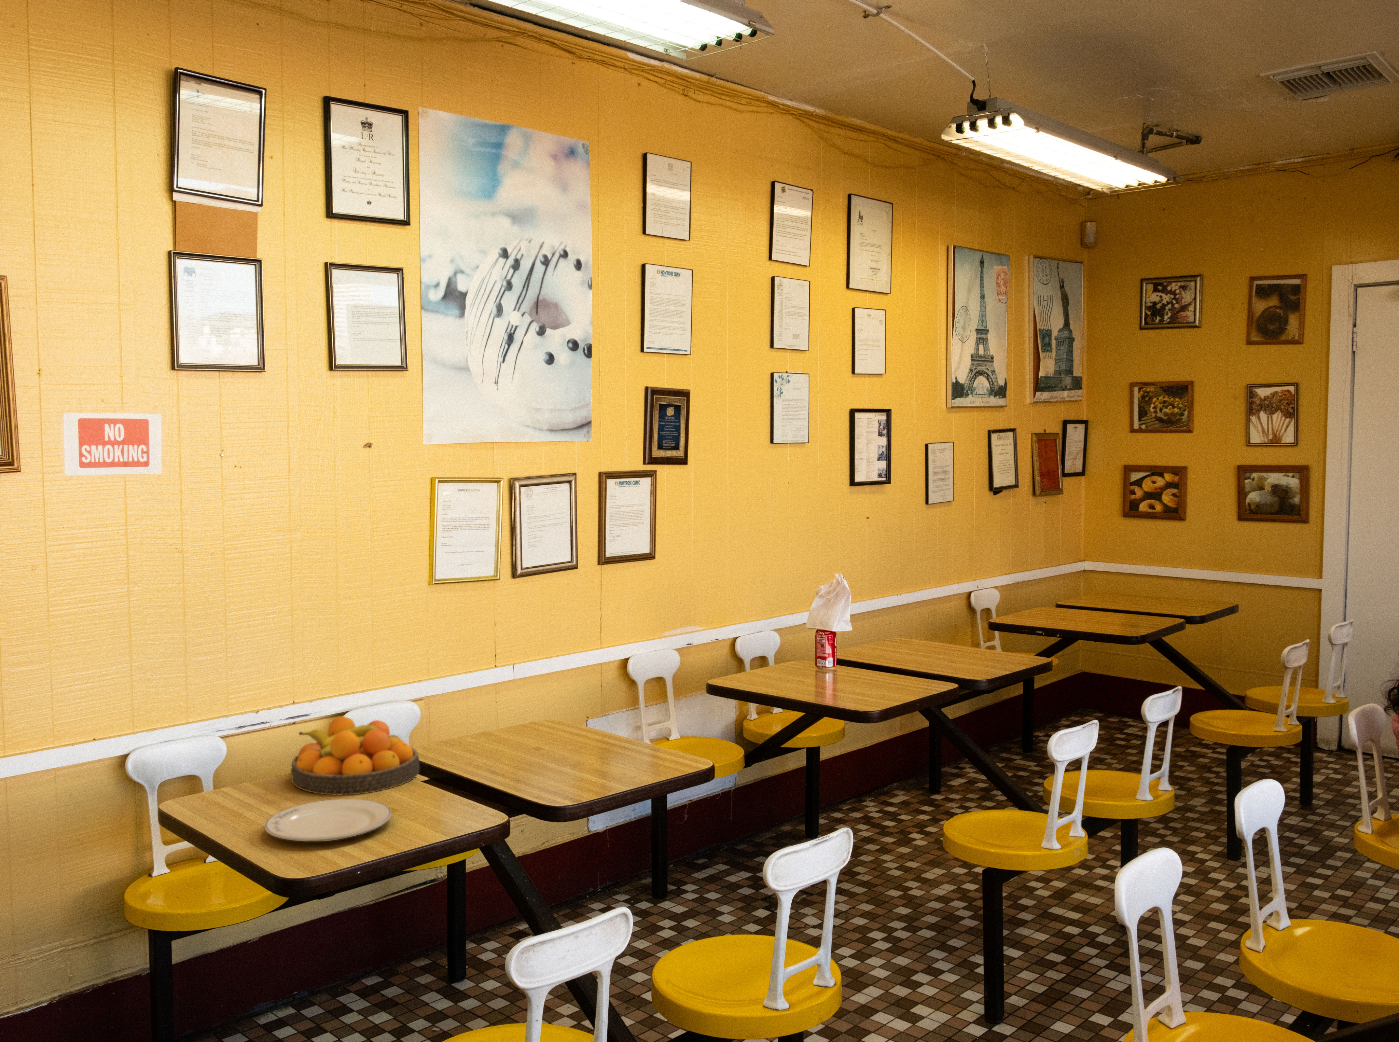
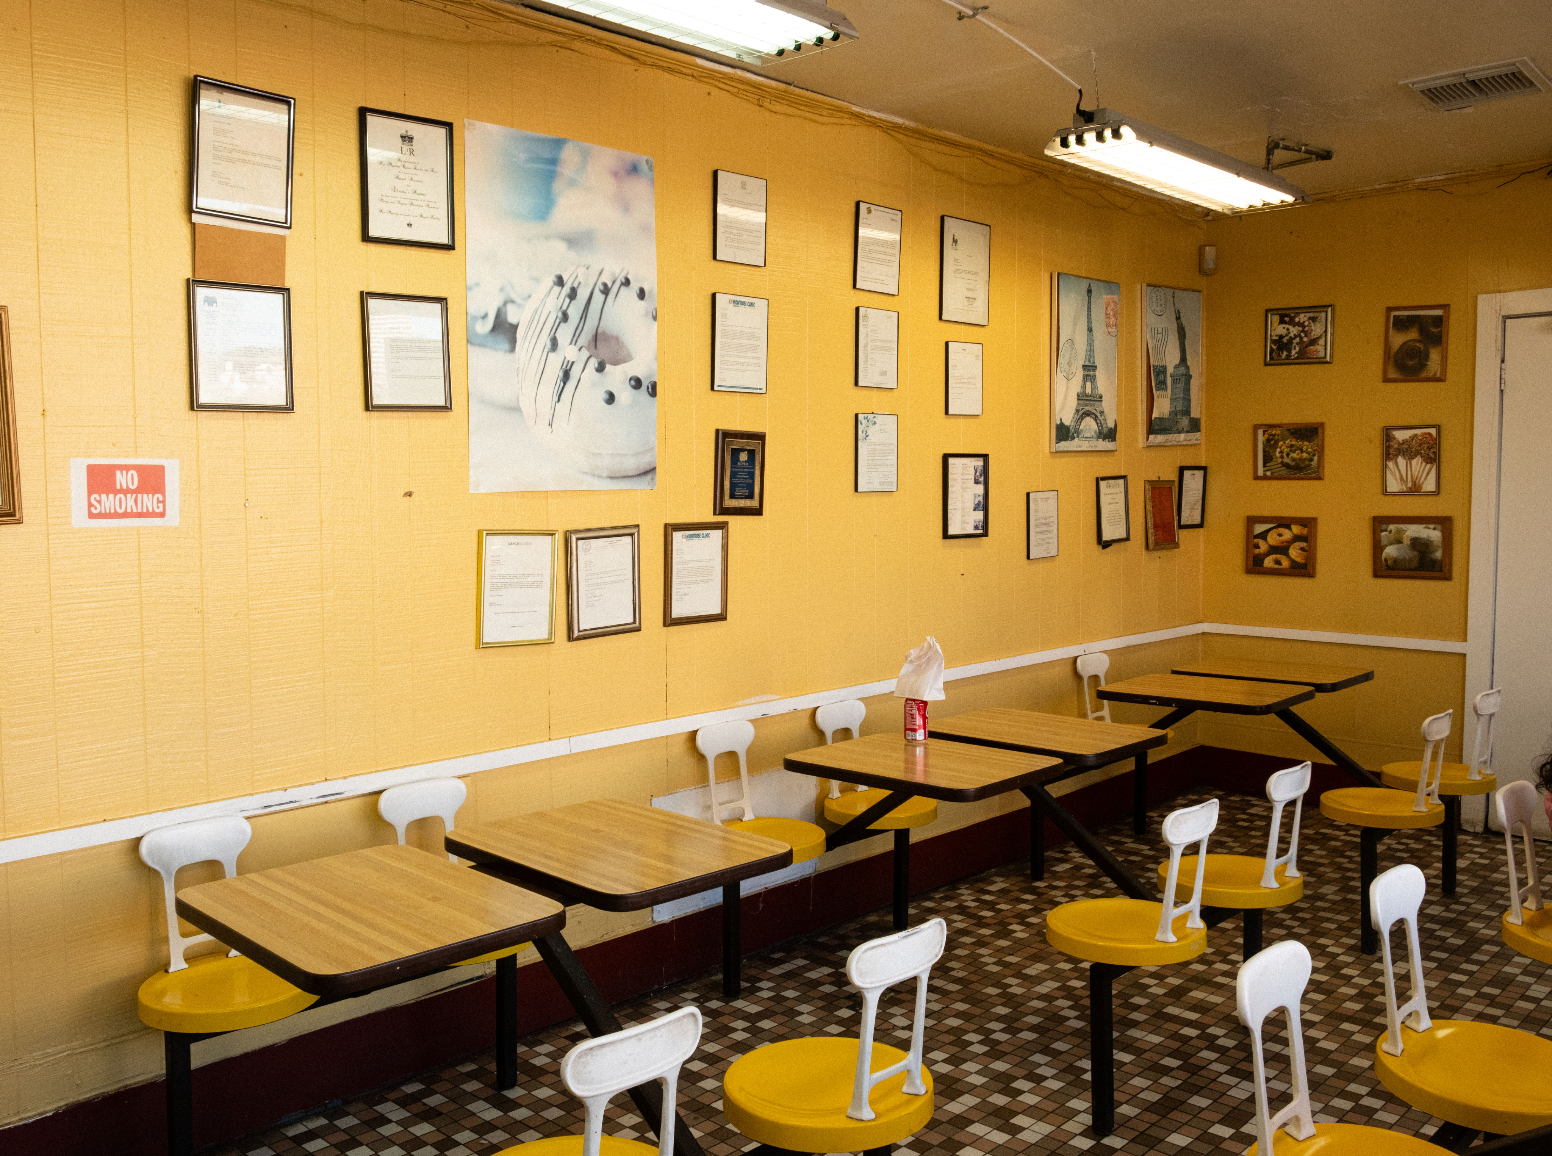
- chinaware (329, 822)
- fruit bowl (356, 750)
